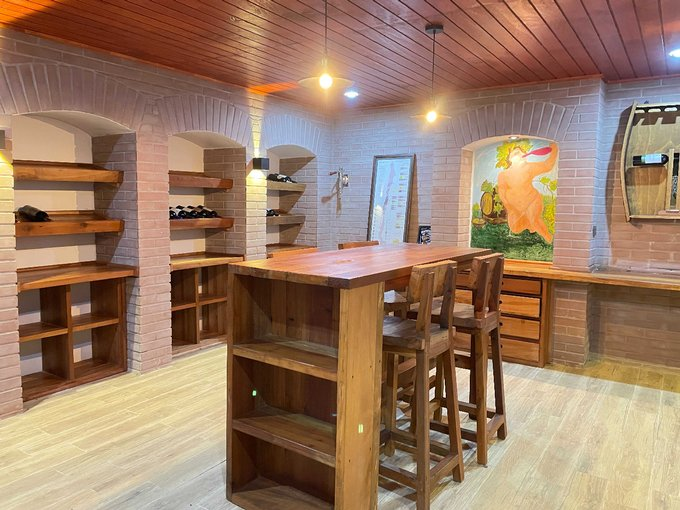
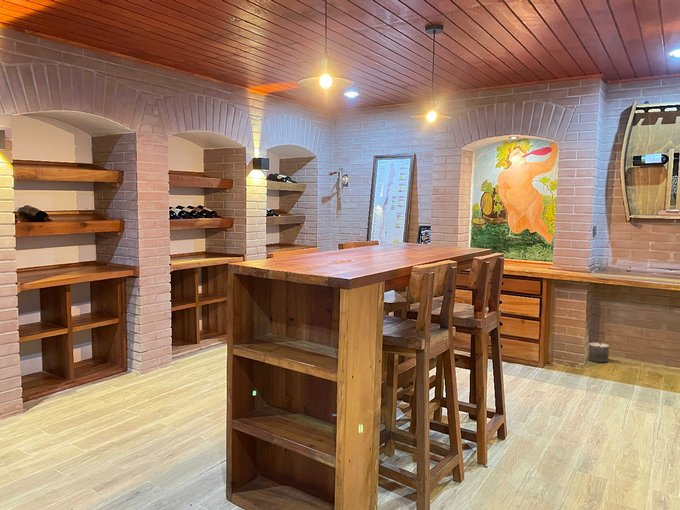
+ planter (598, 352)
